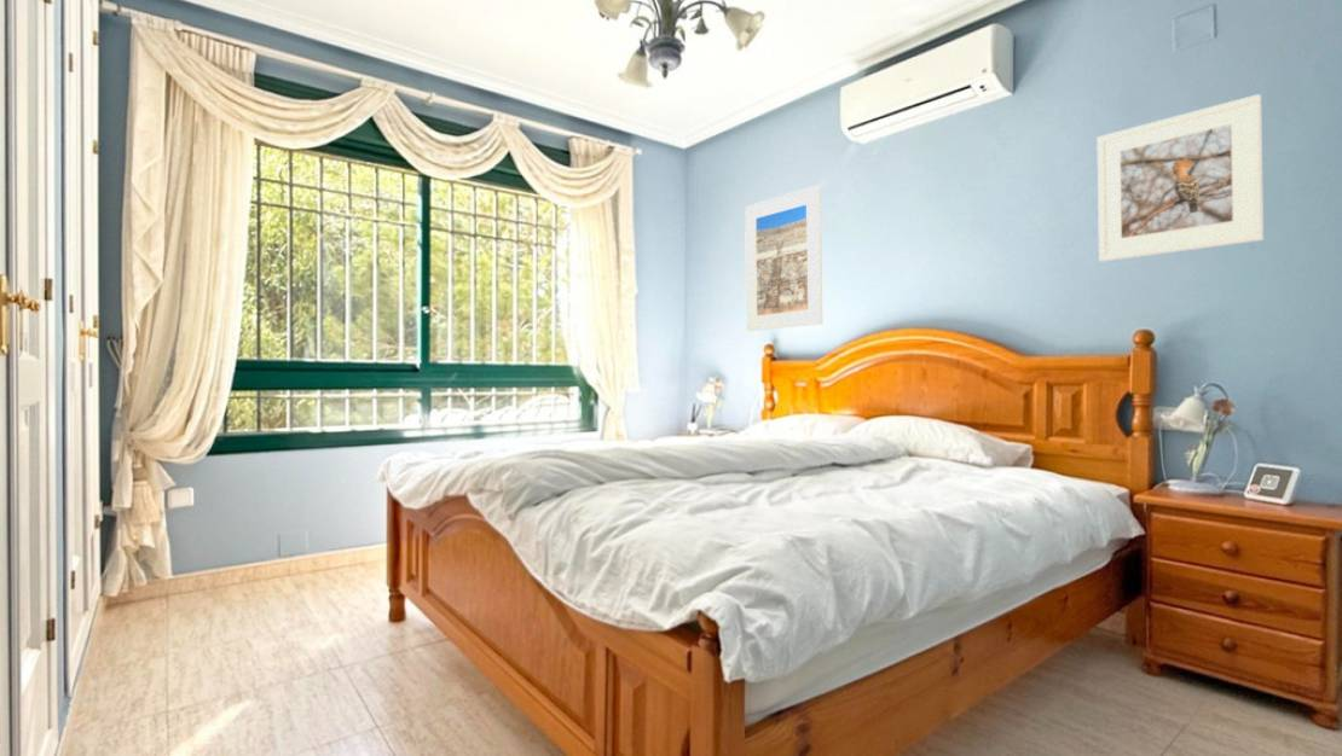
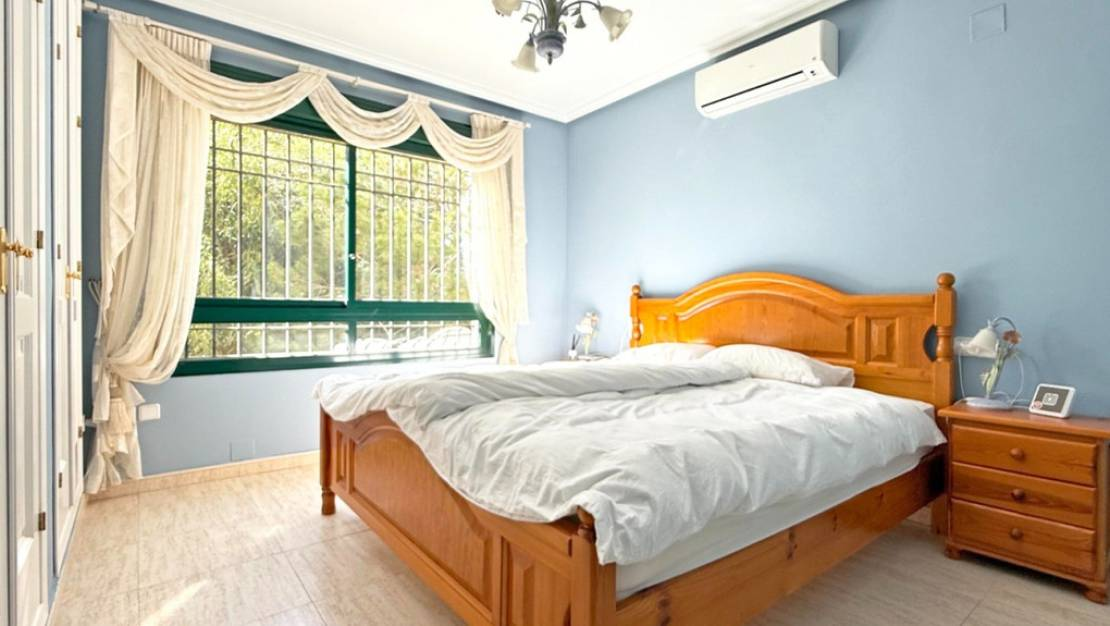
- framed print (781, 262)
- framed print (1173, 184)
